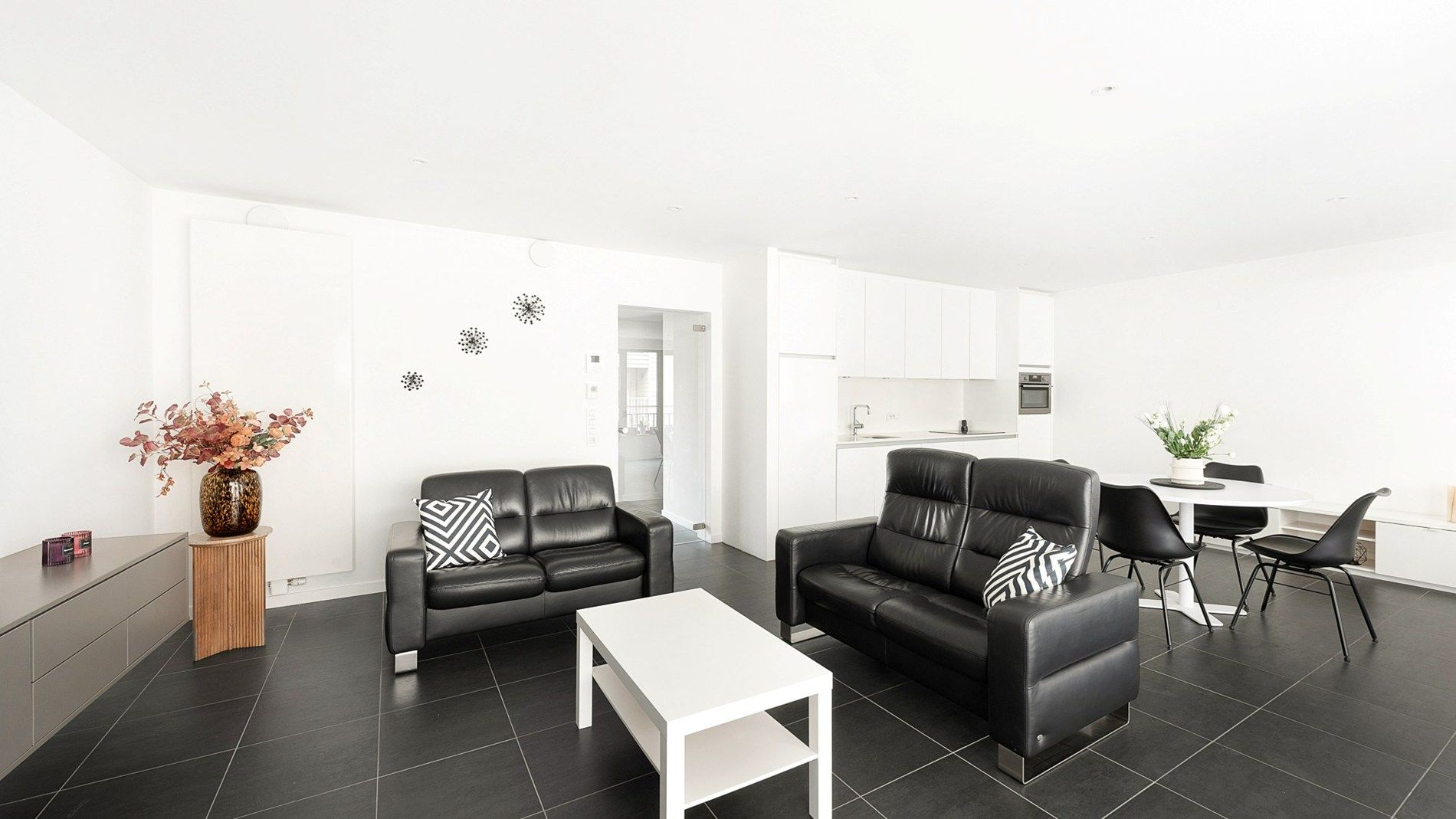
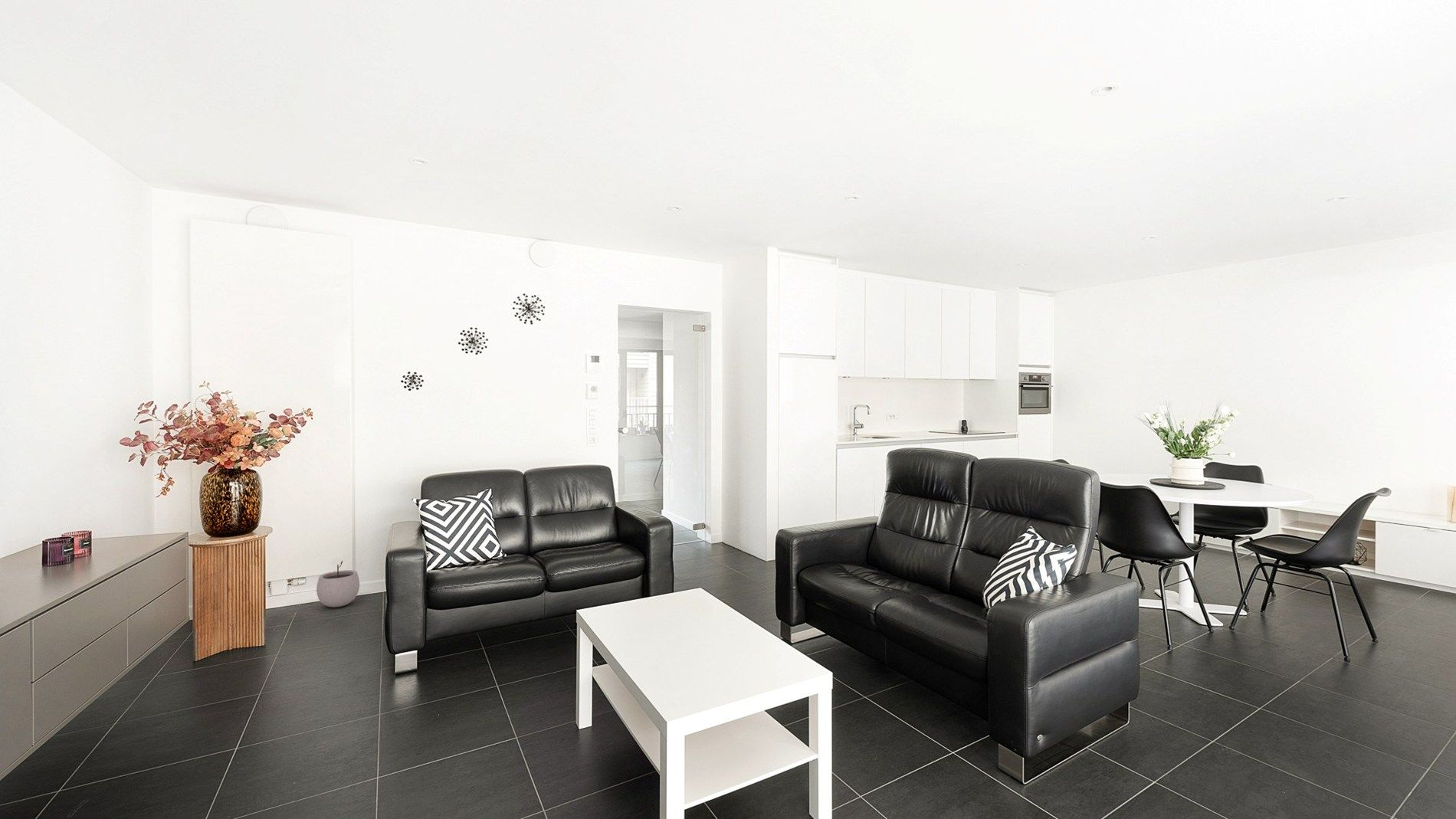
+ plant pot (338, 582)
